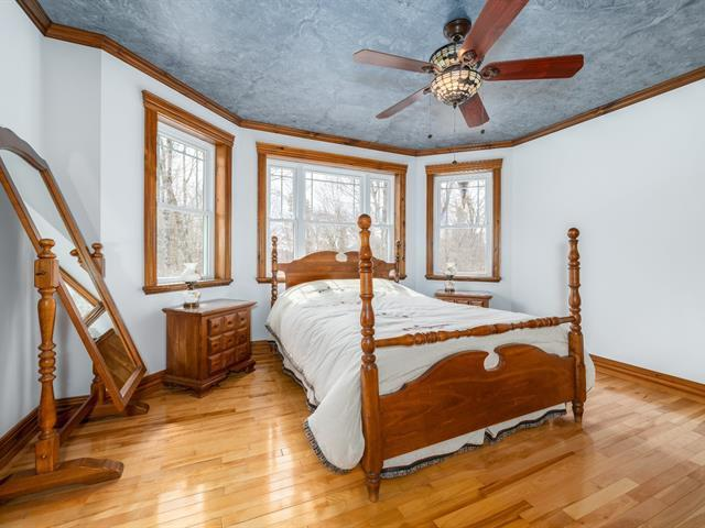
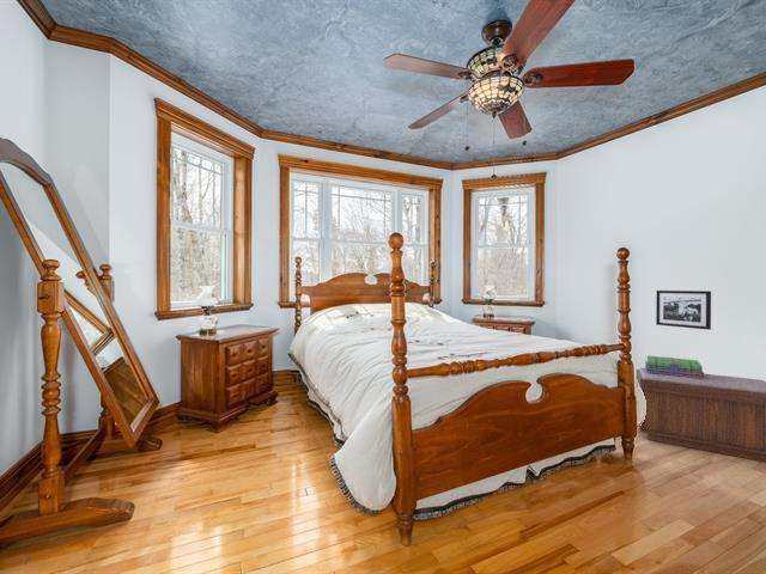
+ picture frame (681, 309)
+ stack of books (673, 366)
+ bench (701, 409)
